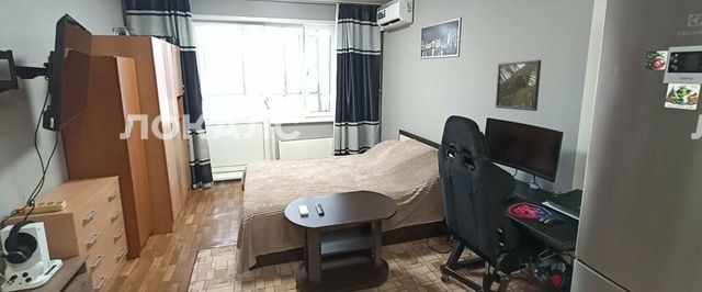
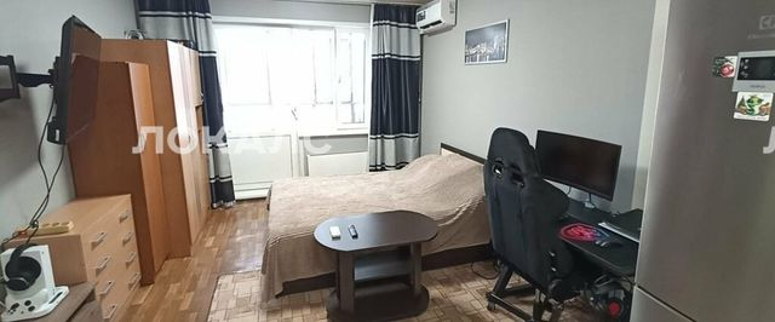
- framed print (516, 86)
